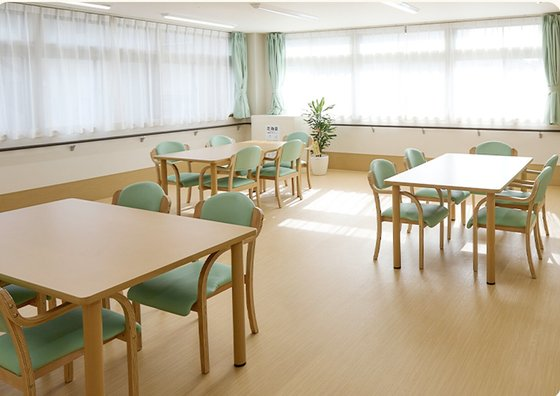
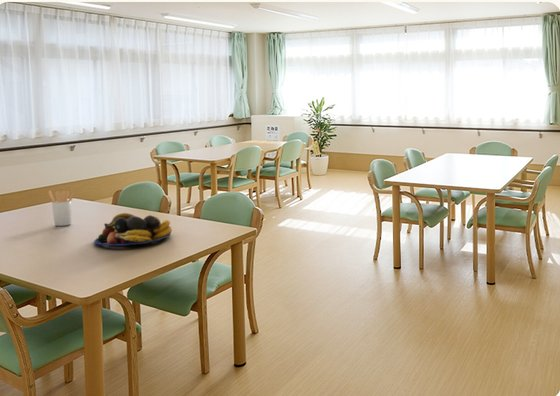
+ utensil holder (62, 206)
+ fruit bowl (131, 226)
